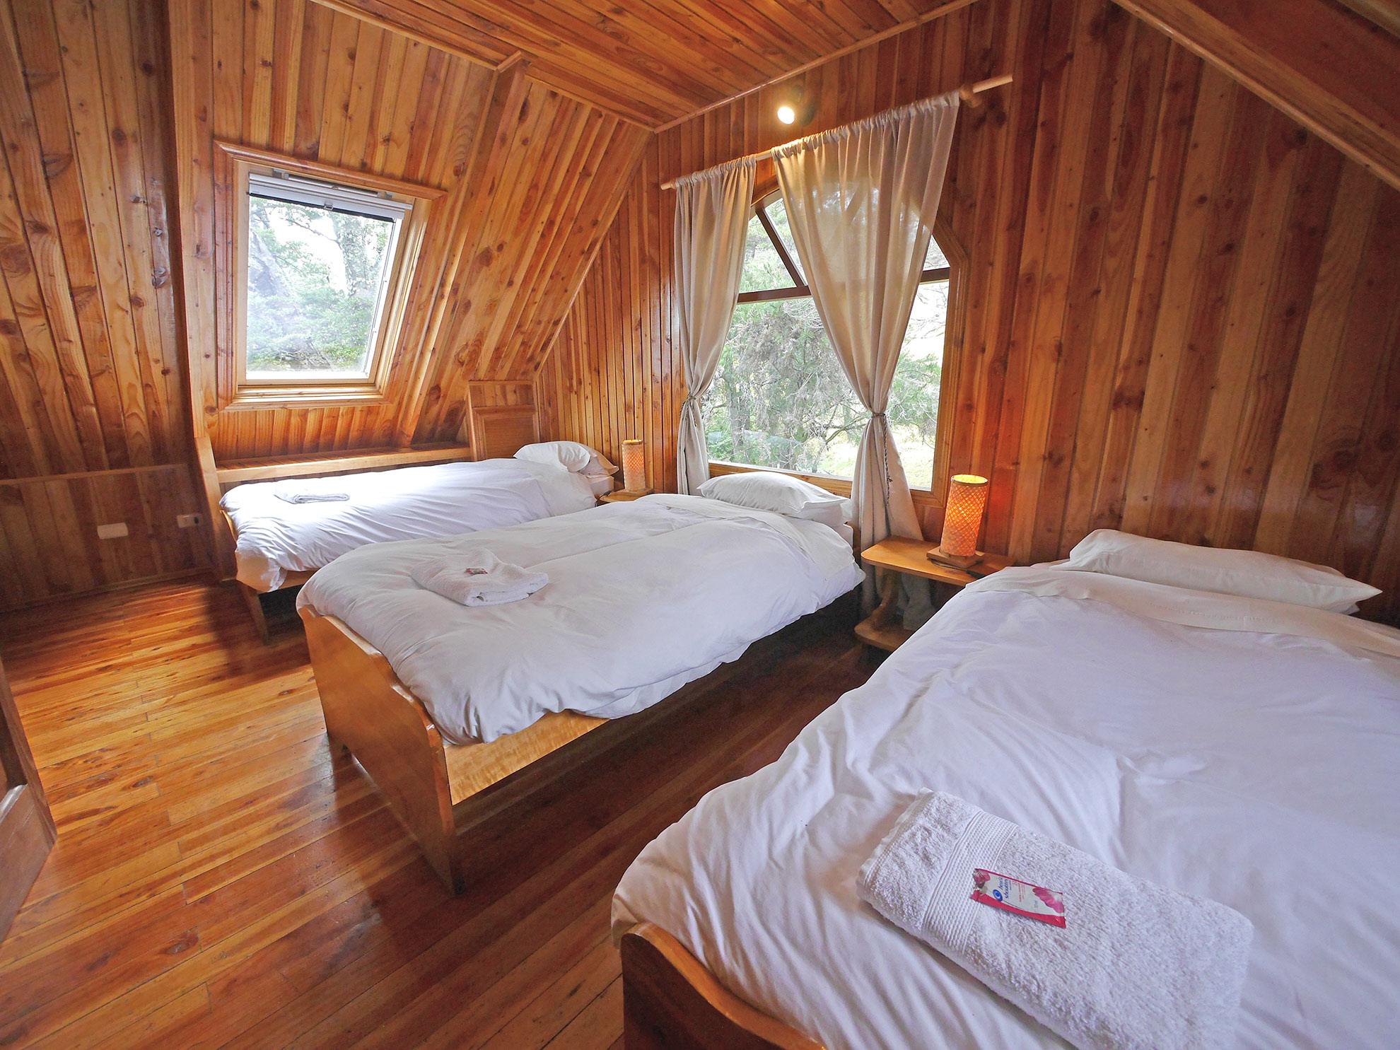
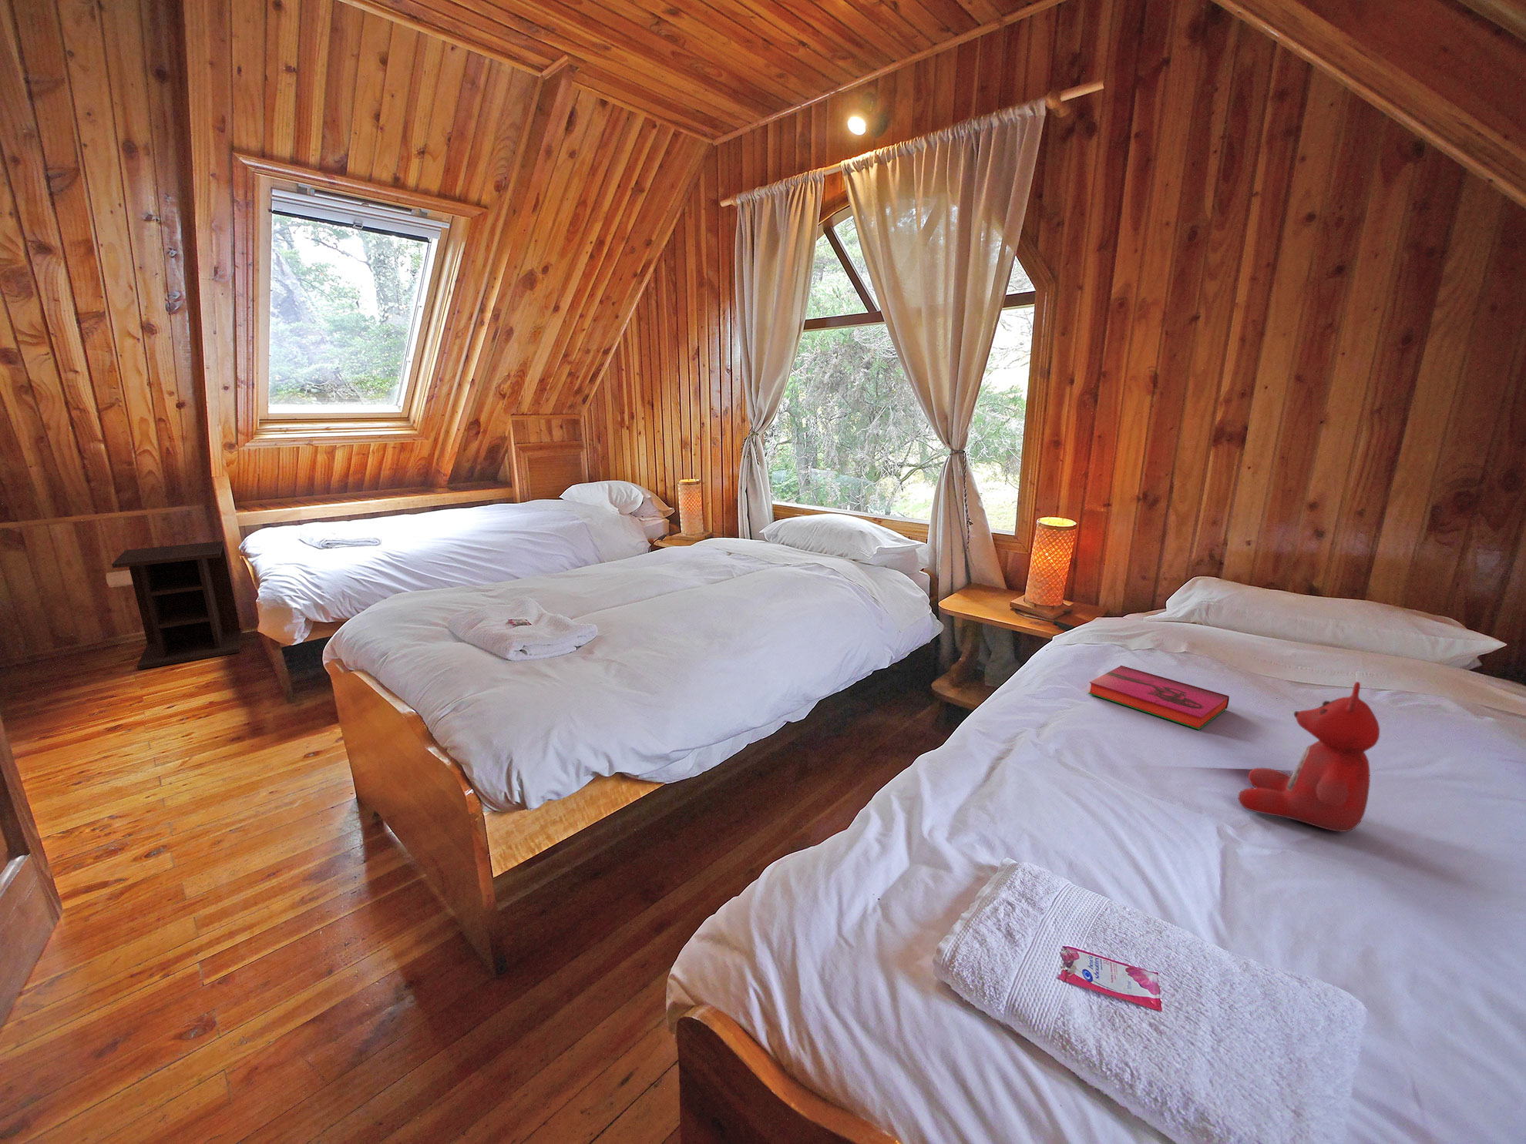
+ stuffed bear (1311, 749)
+ nightstand (183, 601)
+ hardback book (1157, 695)
